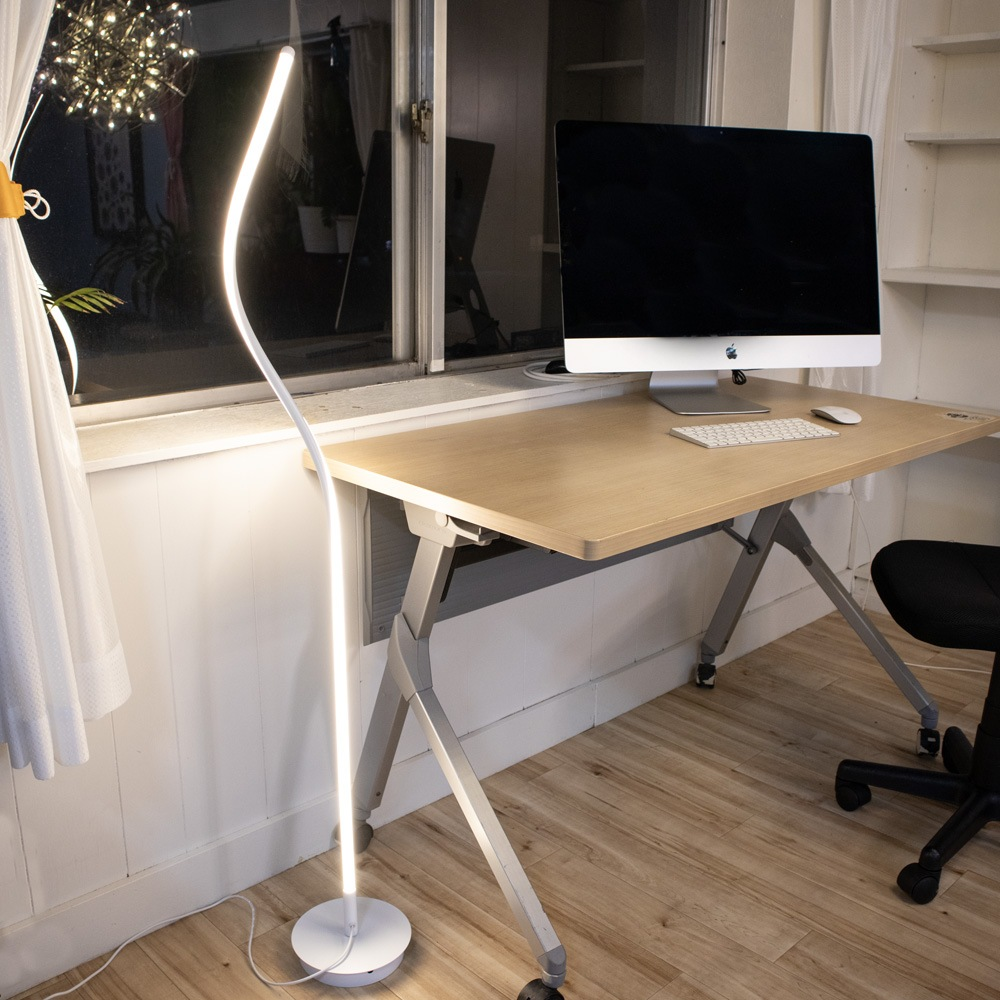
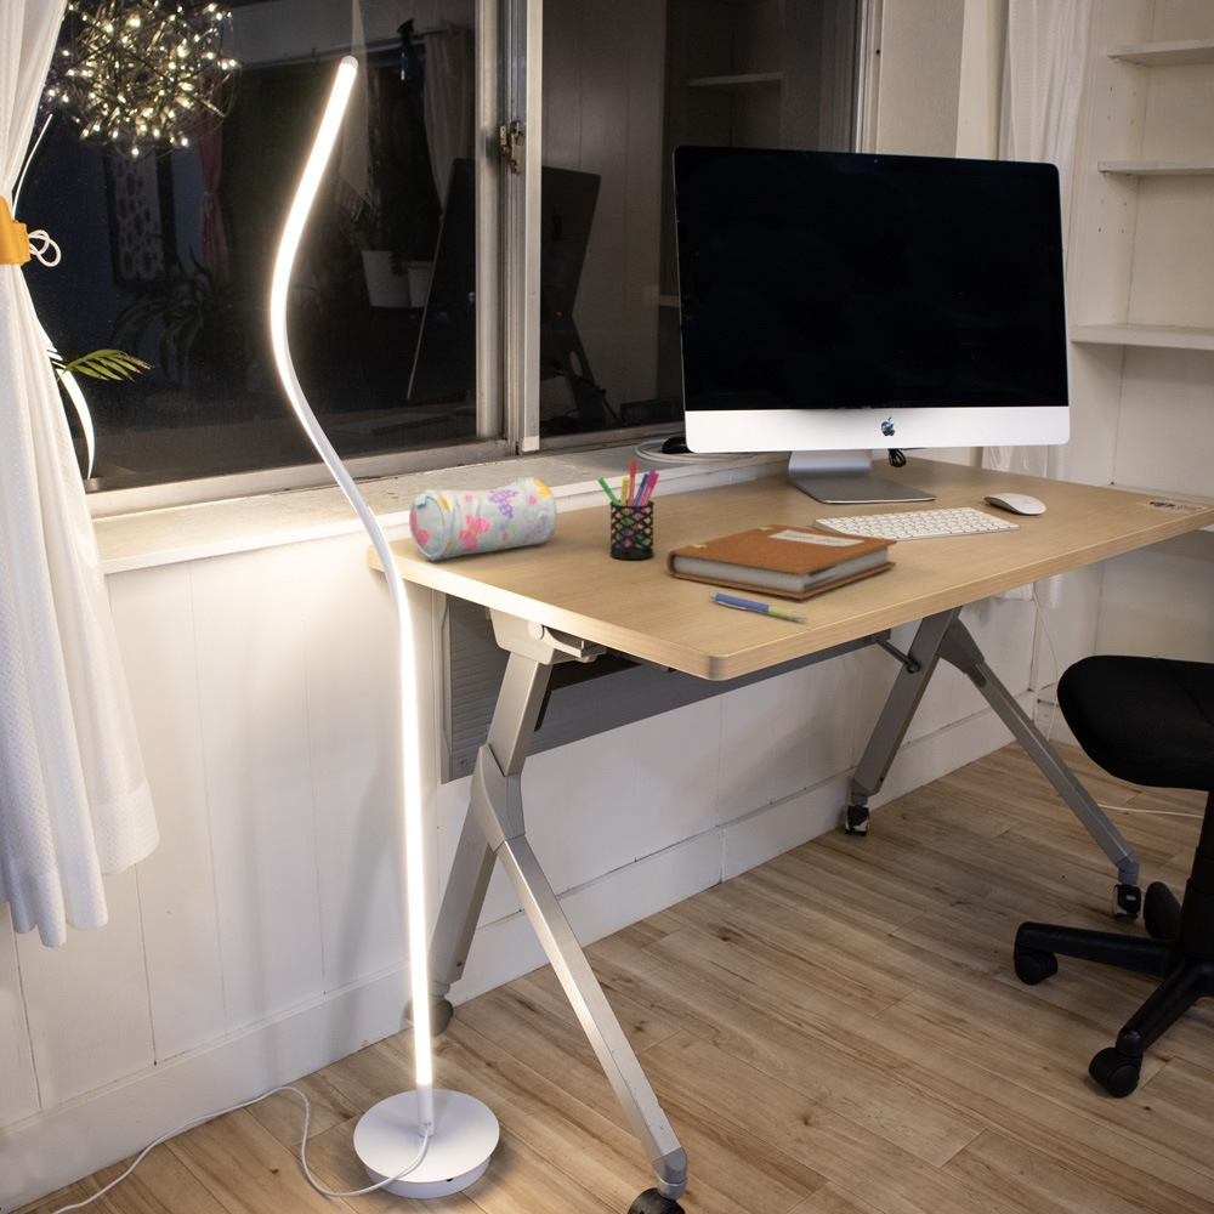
+ notebook (784, 556)
+ pencil case (484, 517)
+ pen holder (626, 507)
+ pen (758, 606)
